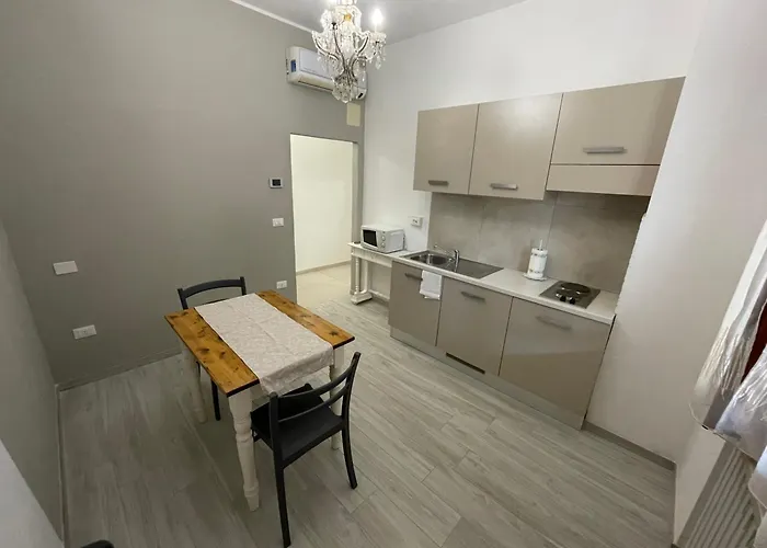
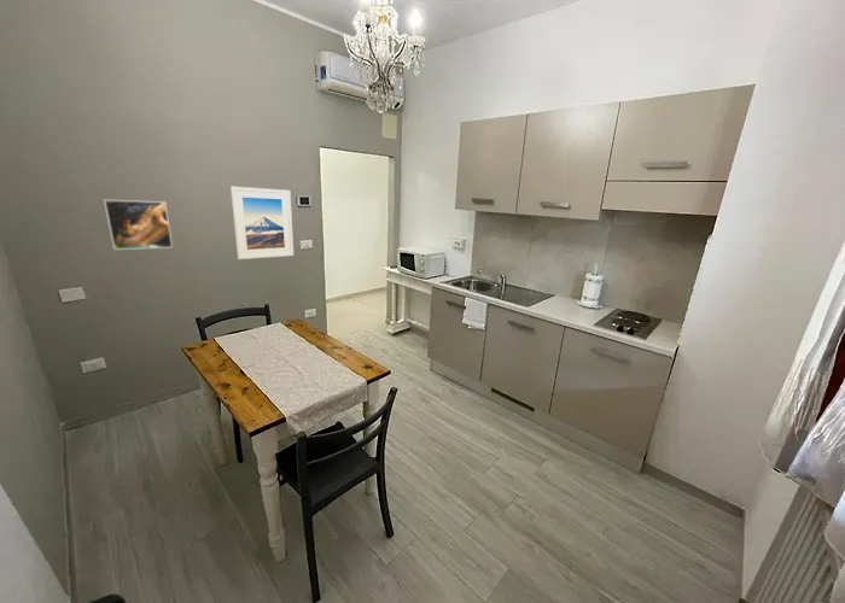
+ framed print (140, 224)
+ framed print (264, 223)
